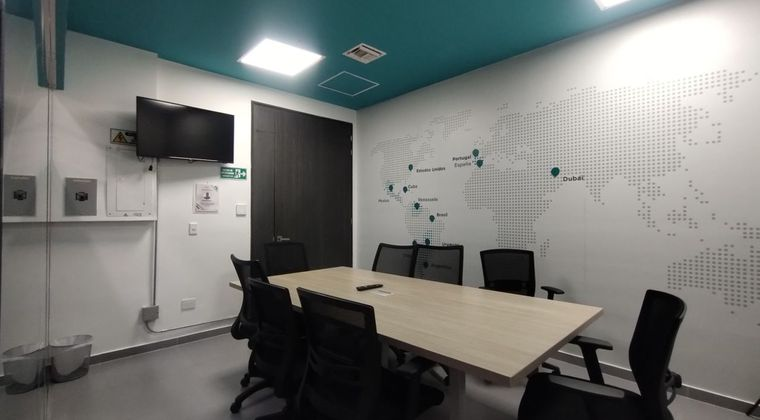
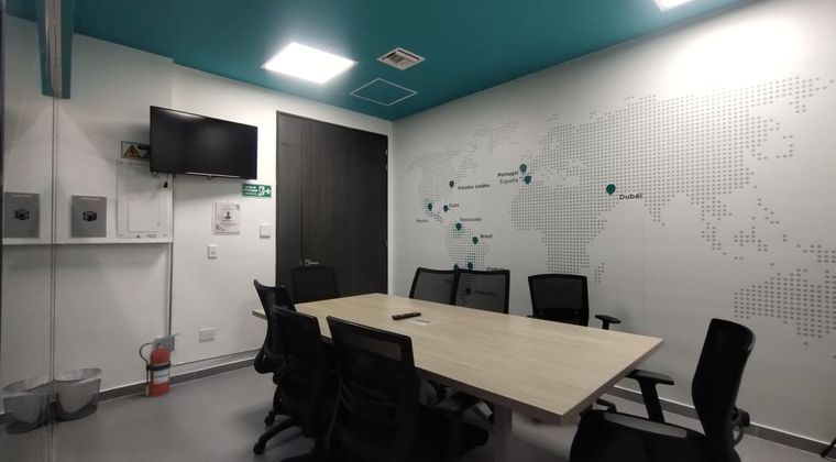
+ fire extinguisher (160, 364)
